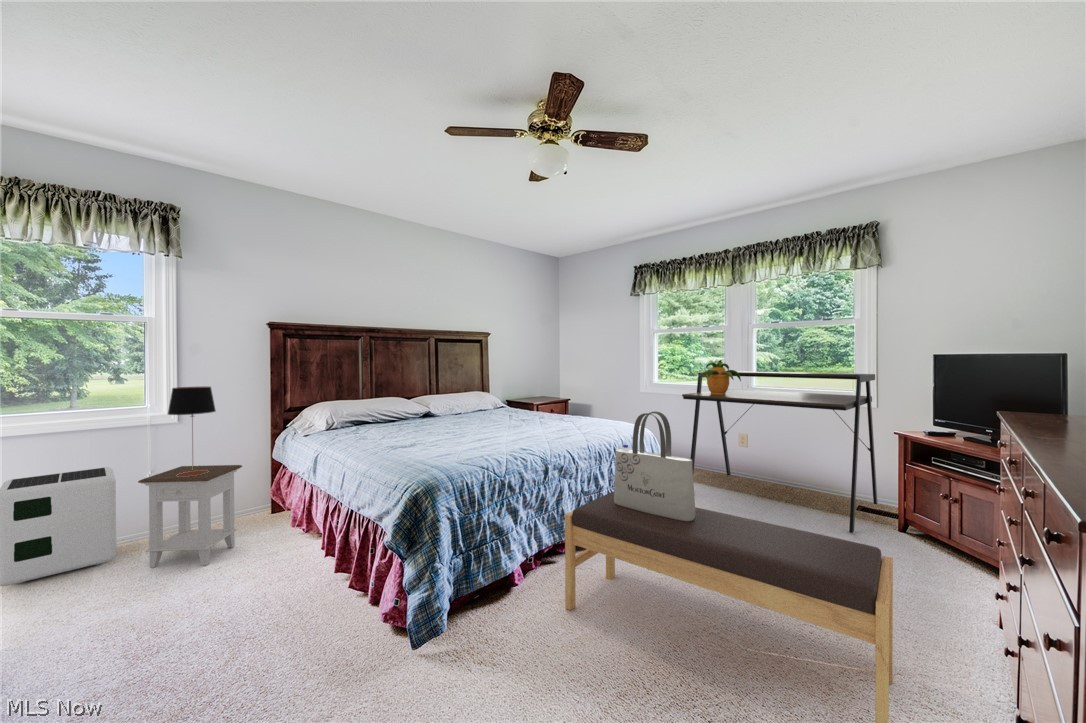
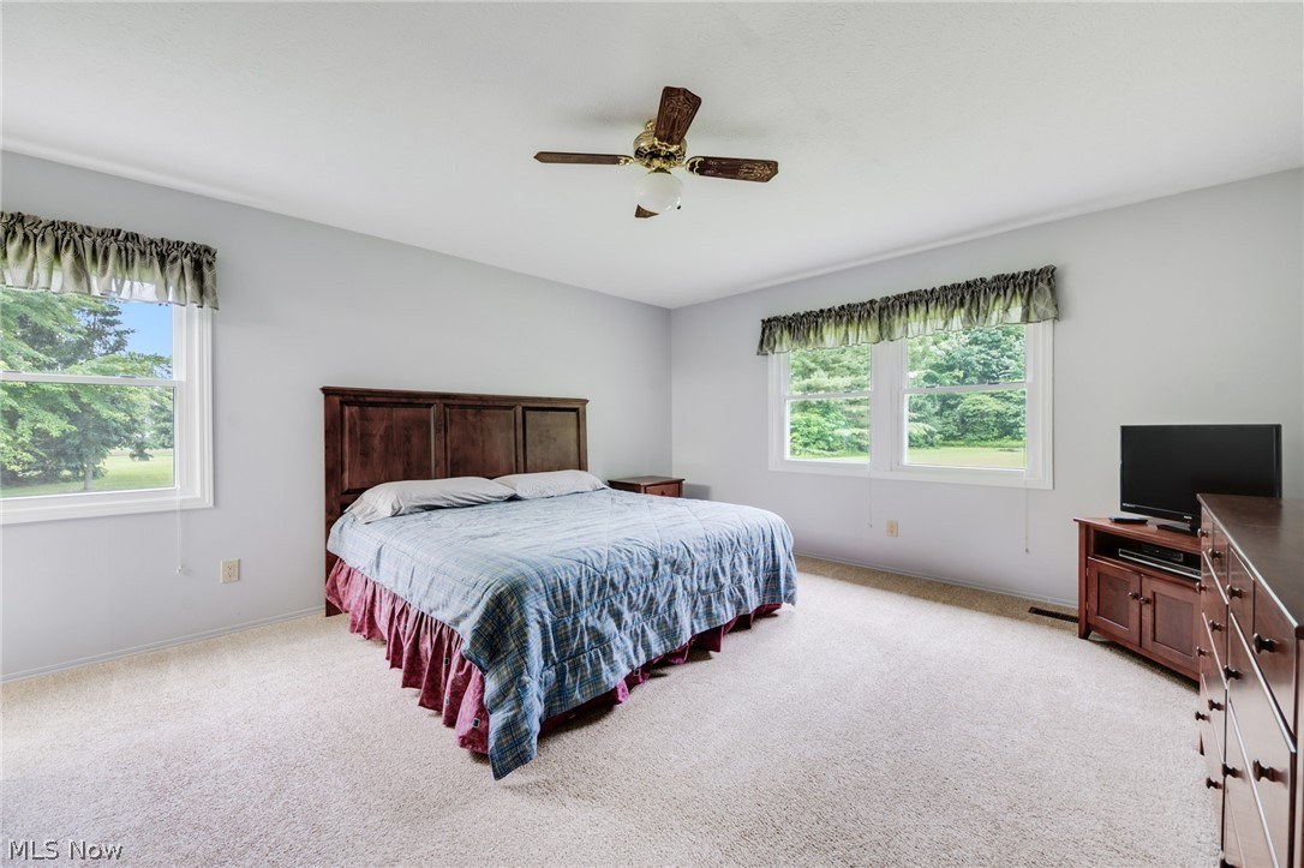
- air purifier (60, 522)
- nightstand (198, 514)
- bench (708, 582)
- potted plant (717, 376)
- table lamp (192, 430)
- desk (775, 405)
- tote bag (652, 461)
